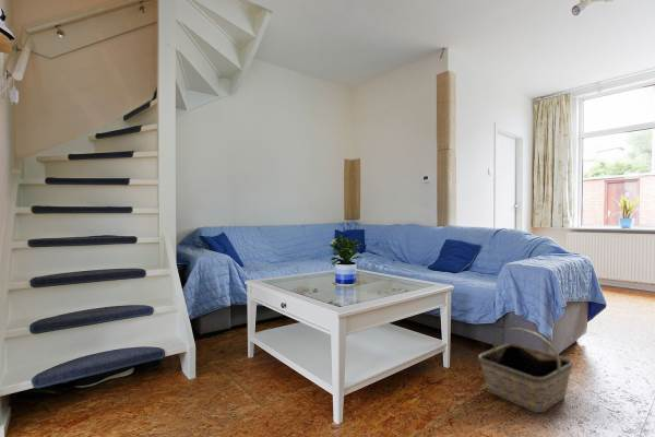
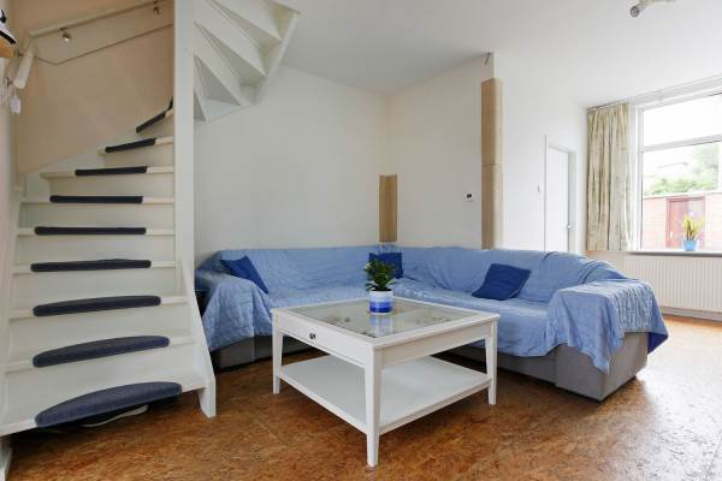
- basket (524, 361)
